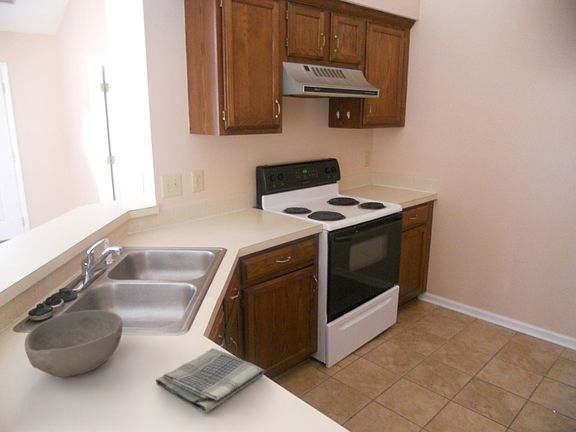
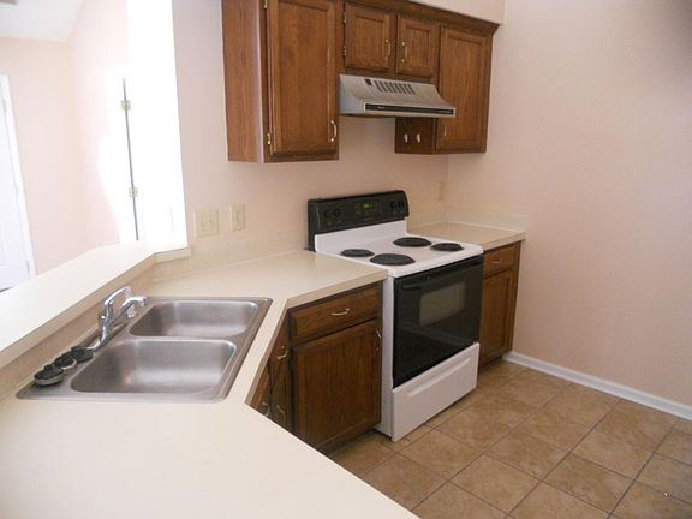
- bowl (77, 345)
- dish towel (210, 375)
